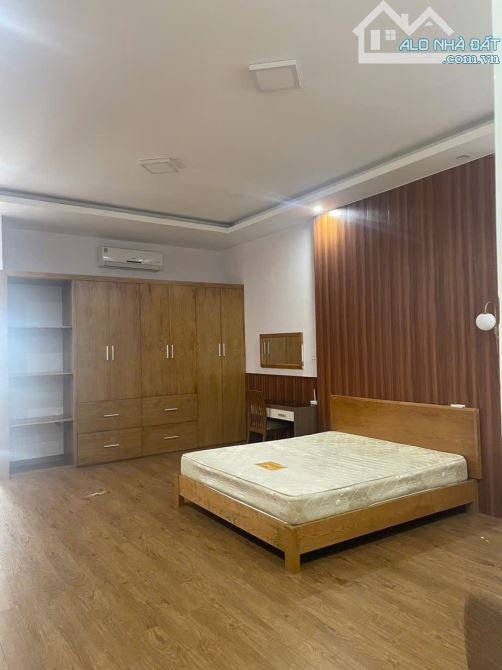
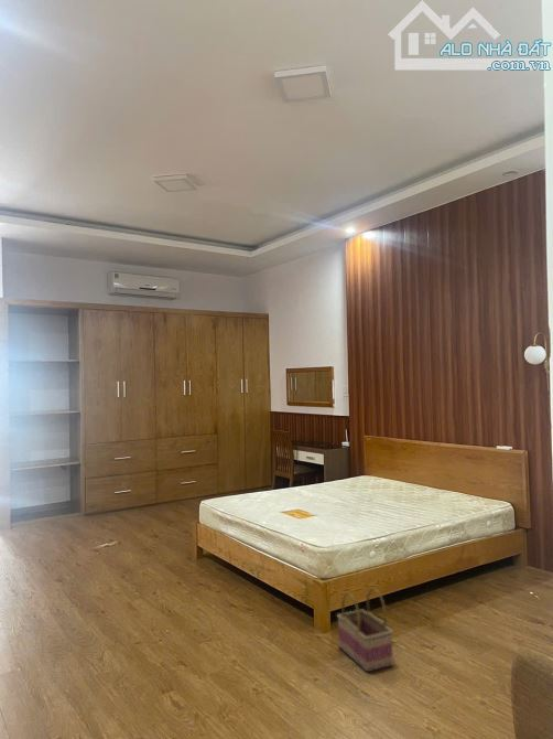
+ basket (364, 623)
